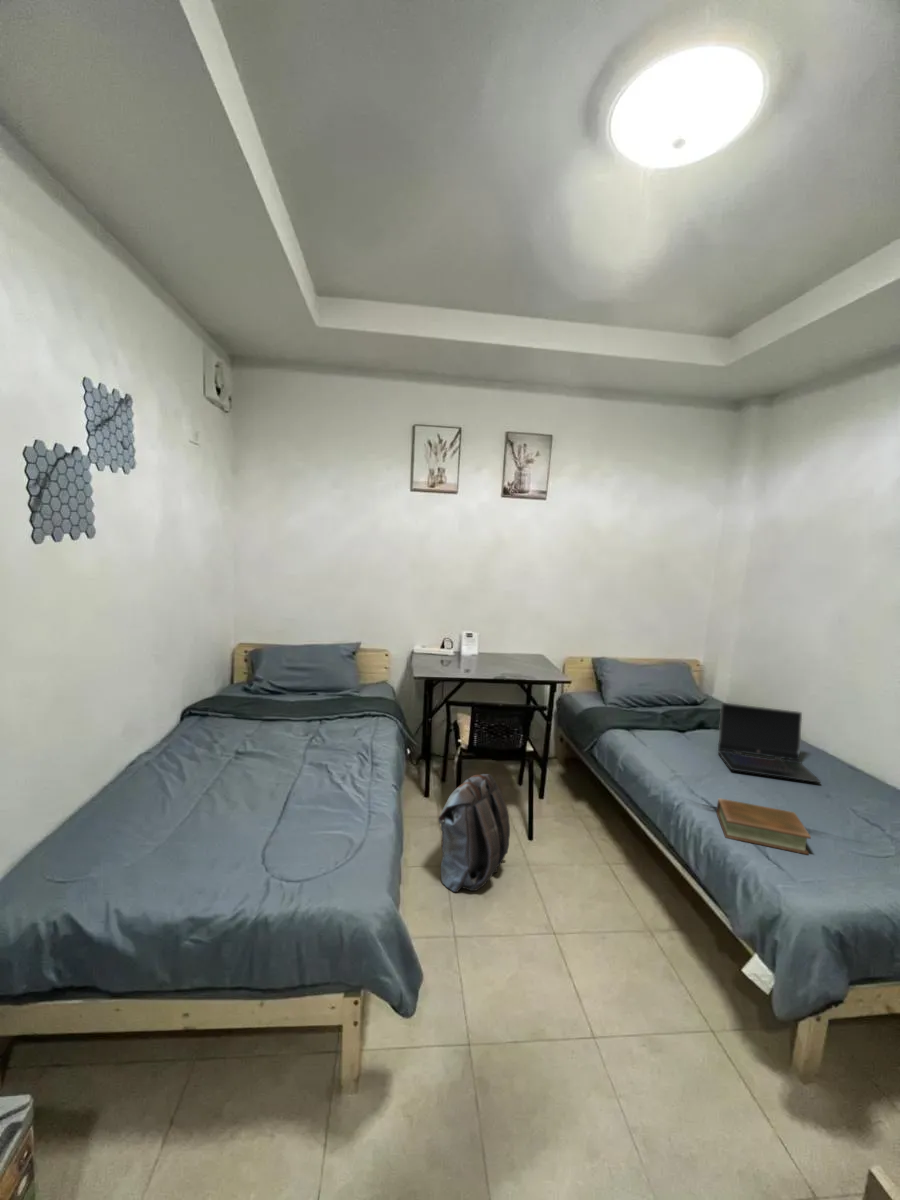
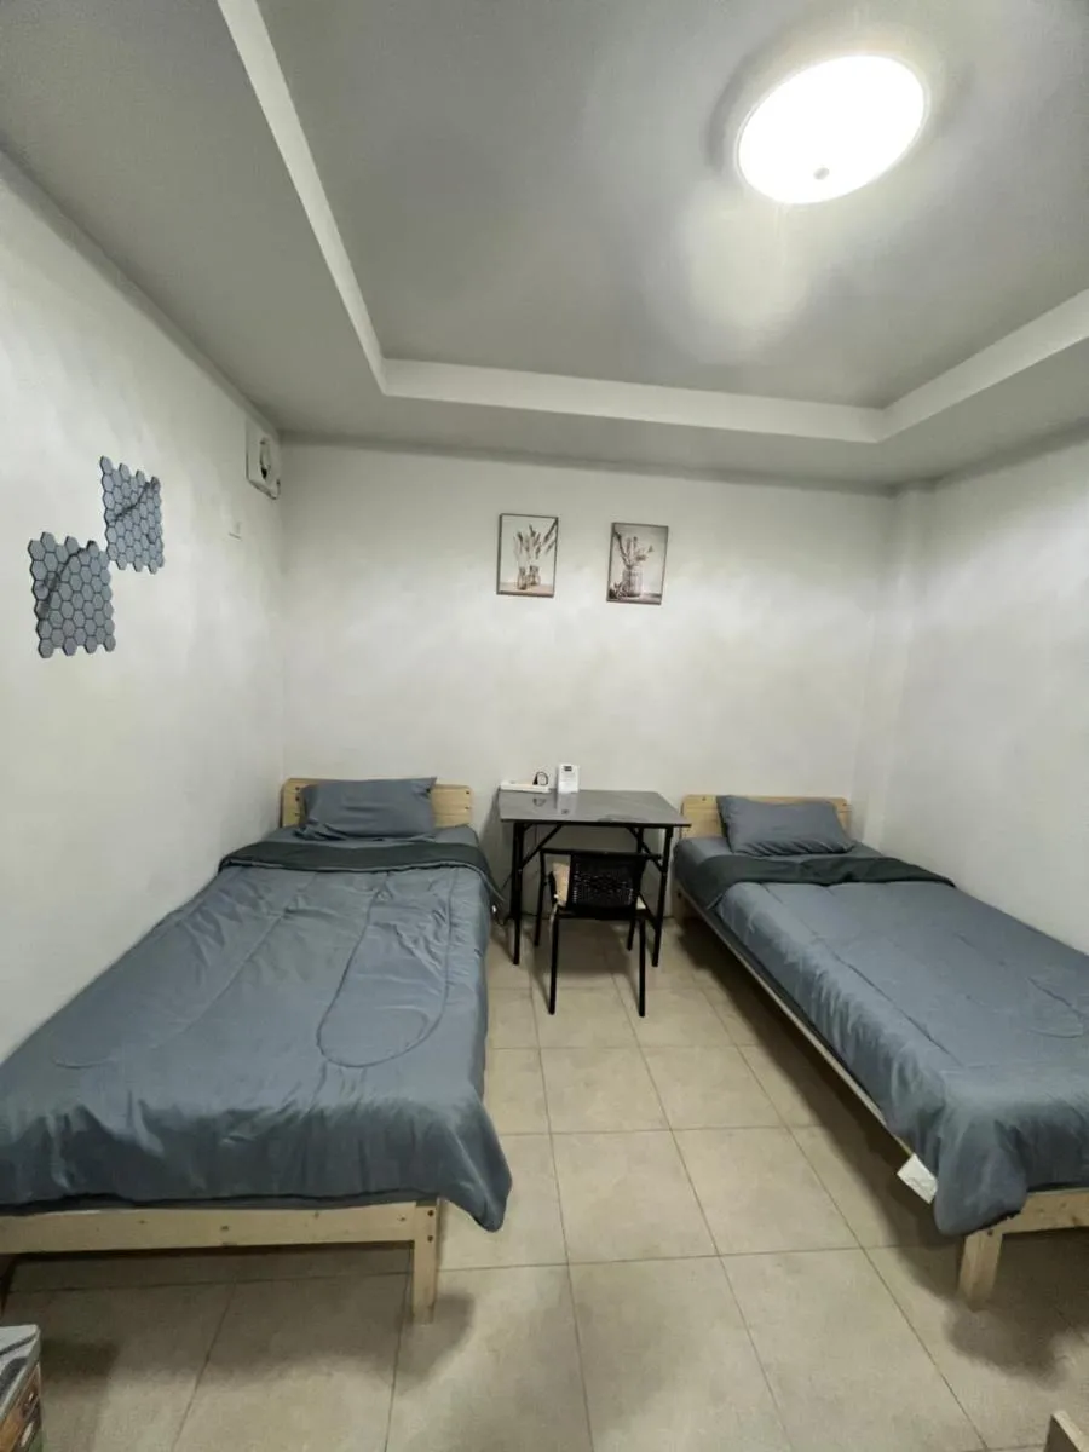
- book (760, 823)
- laptop computer (767, 741)
- backpack (475, 825)
